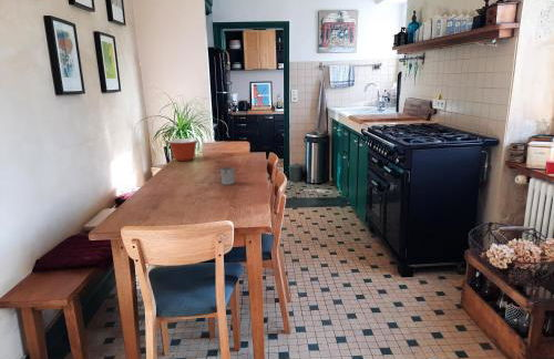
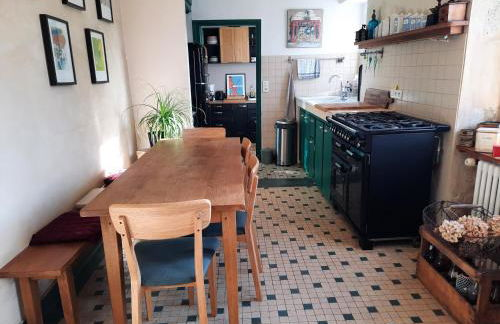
- mixing bowl (183, 150)
- mug (225, 175)
